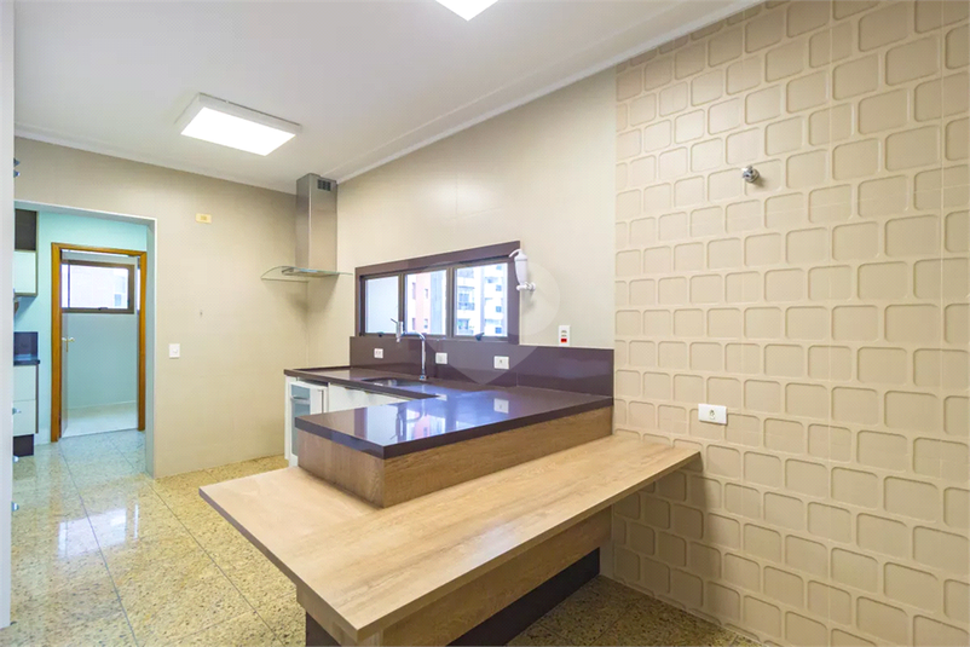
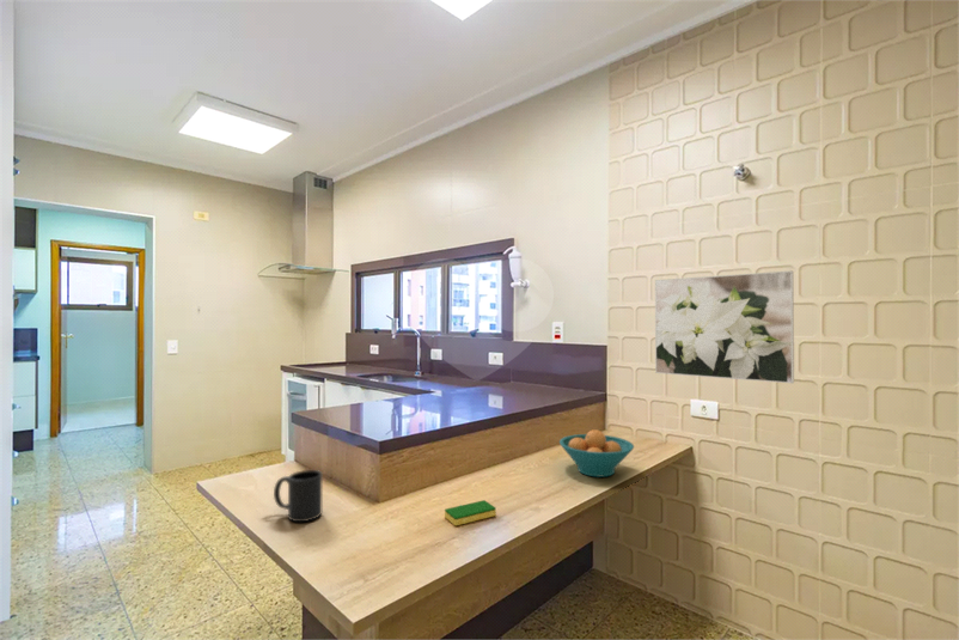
+ dish sponge (470, 512)
+ fruit bowl (595, 450)
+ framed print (717, 327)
+ mug (299, 494)
